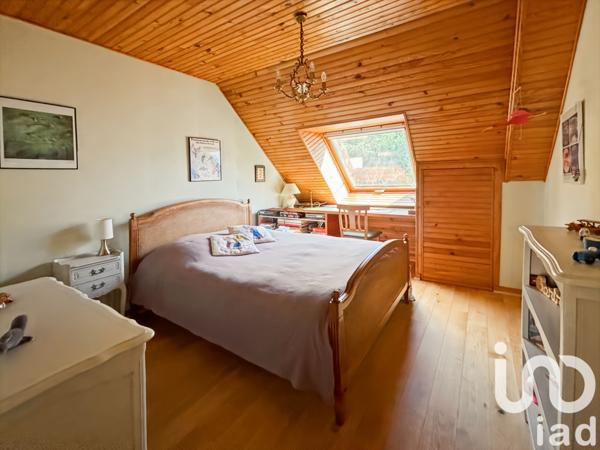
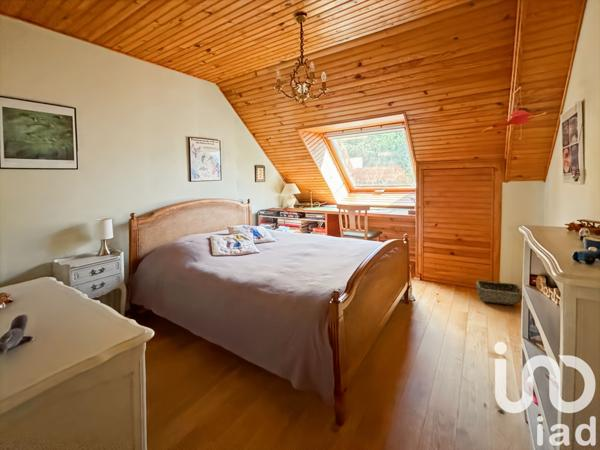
+ woven basket (499, 293)
